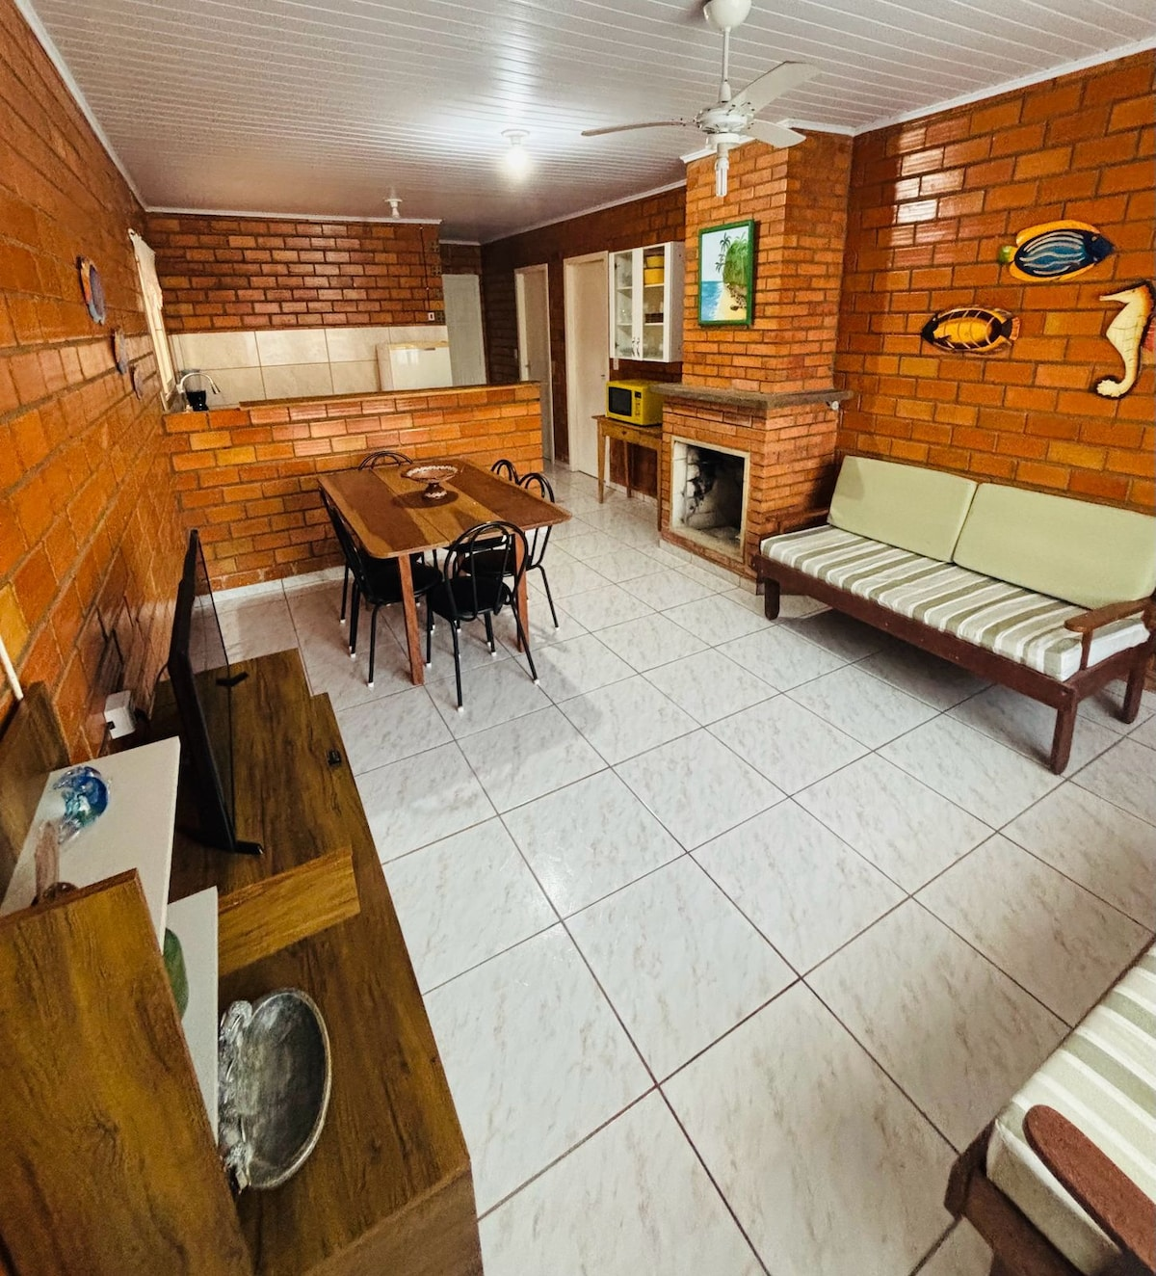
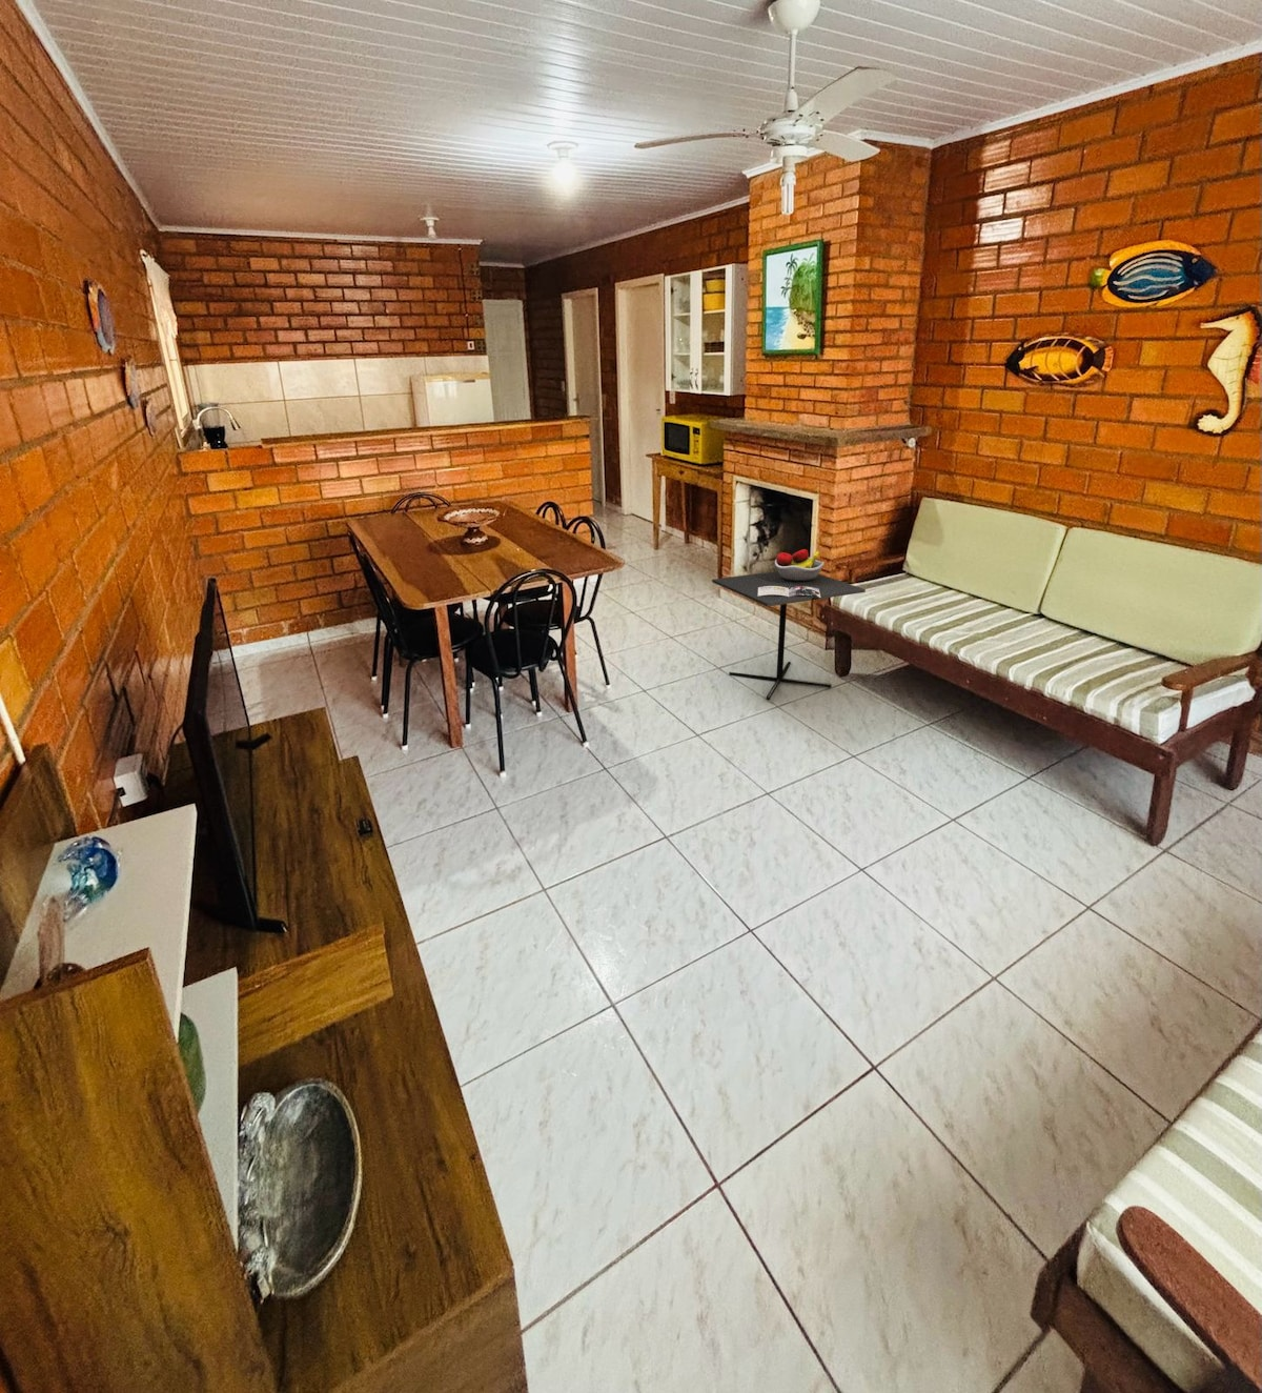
+ kitchen table (785, 621)
